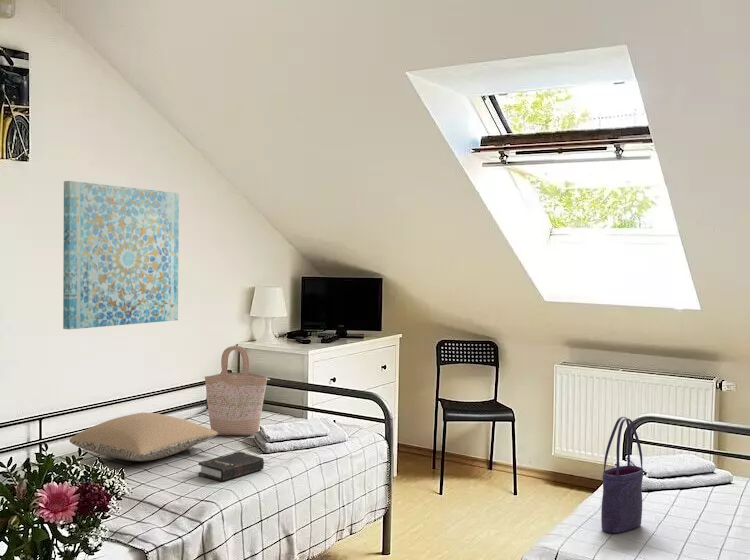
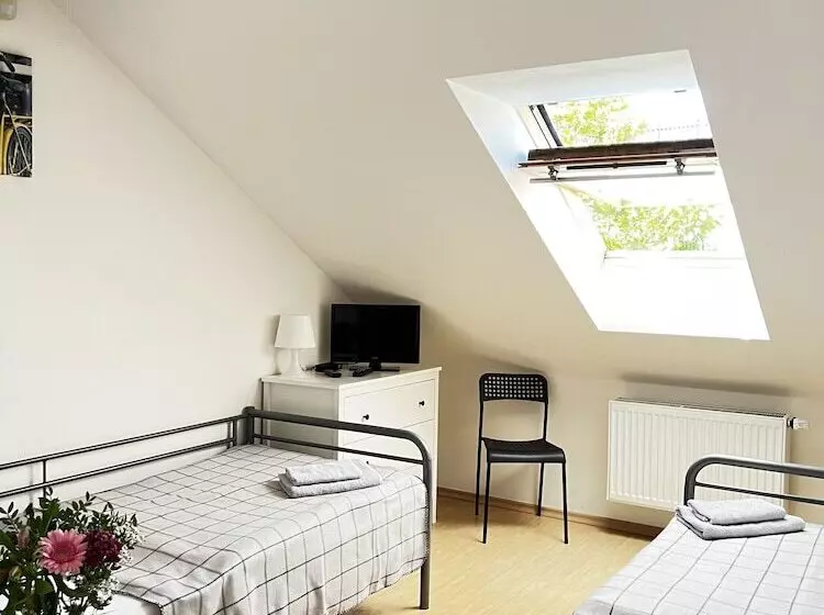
- wall art (125, 256)
- pillow (145, 436)
- tote bag (622, 472)
- hardback book (231, 466)
- shopping bag (235, 390)
